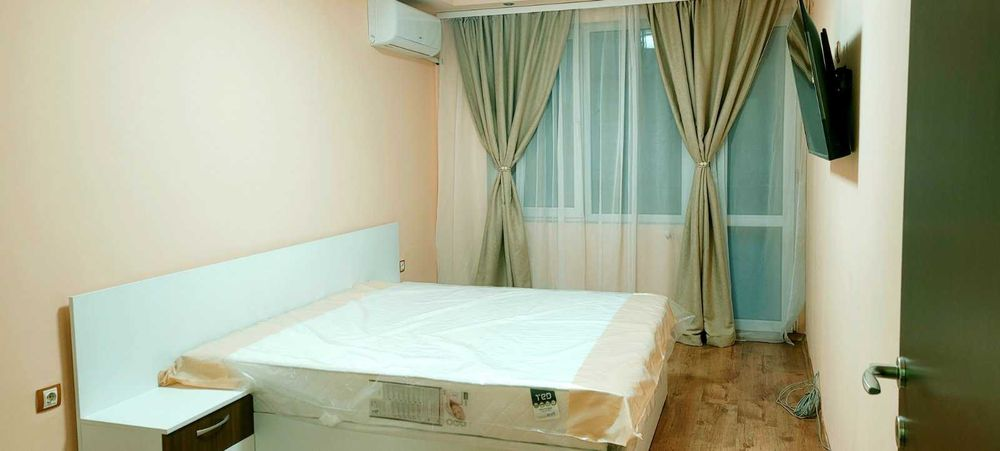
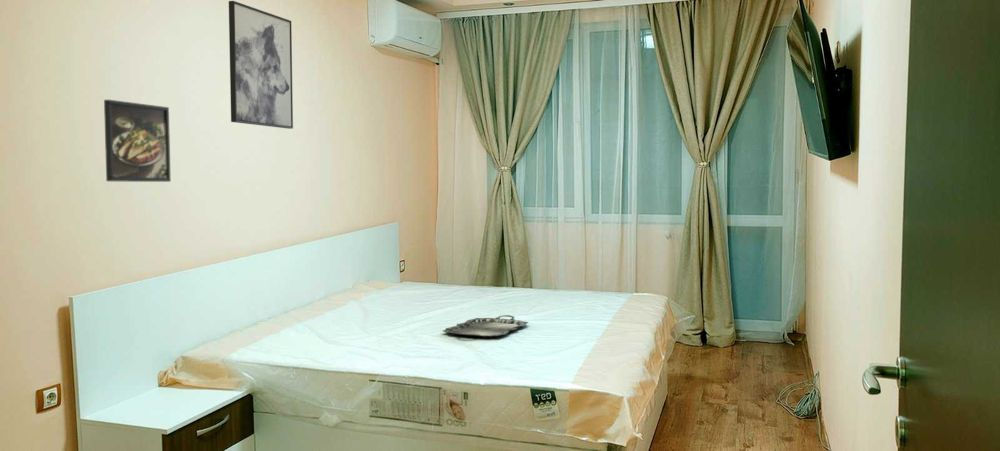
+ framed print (139, 142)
+ wall art (262, 68)
+ serving tray (486, 326)
